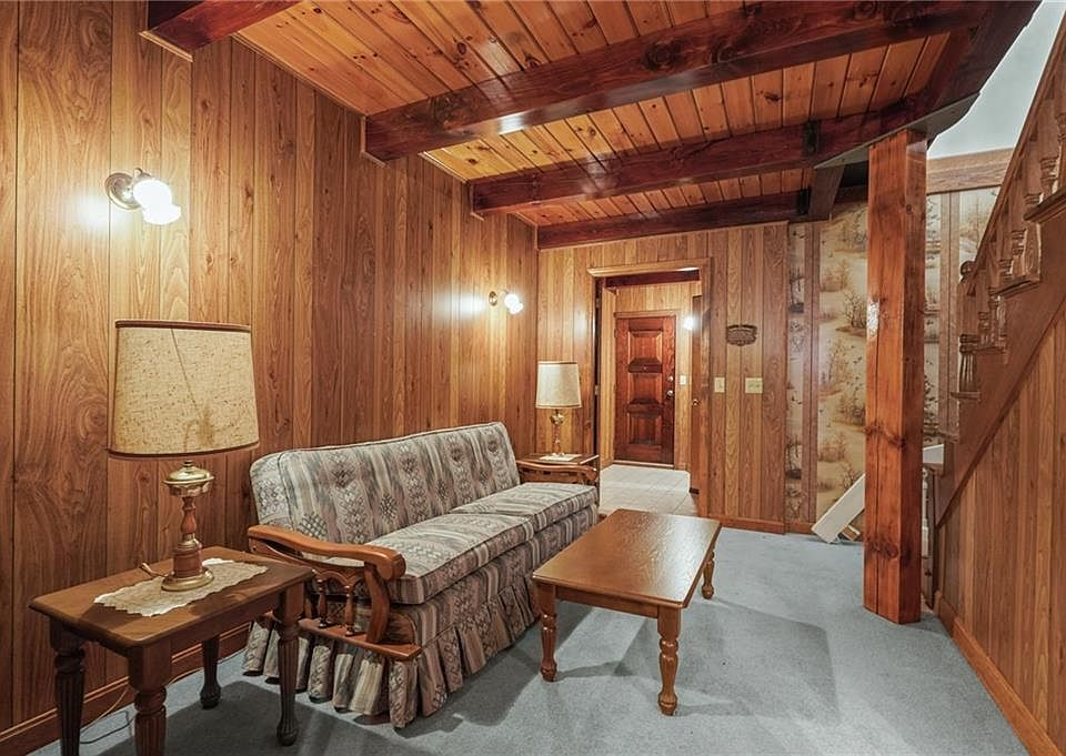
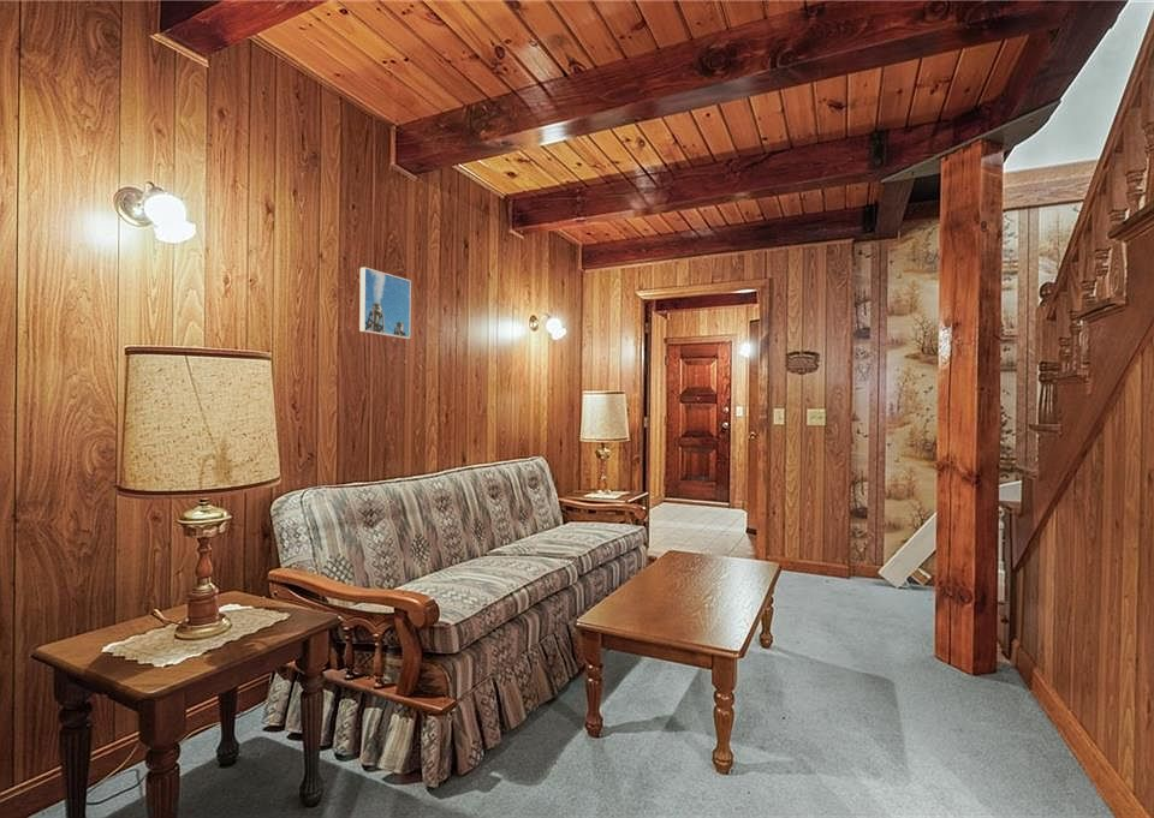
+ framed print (386, 304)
